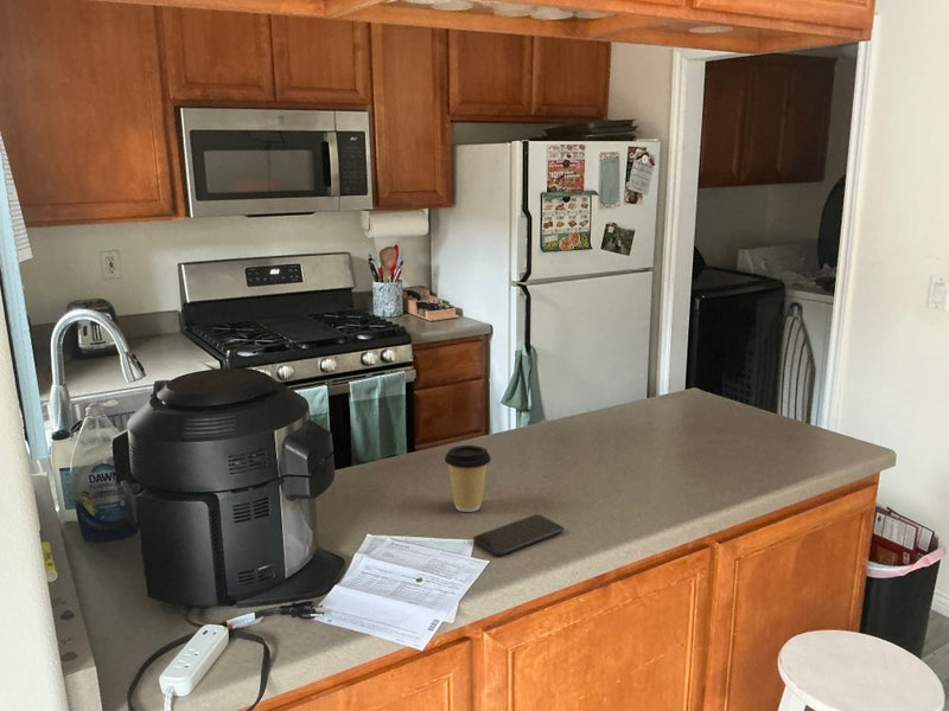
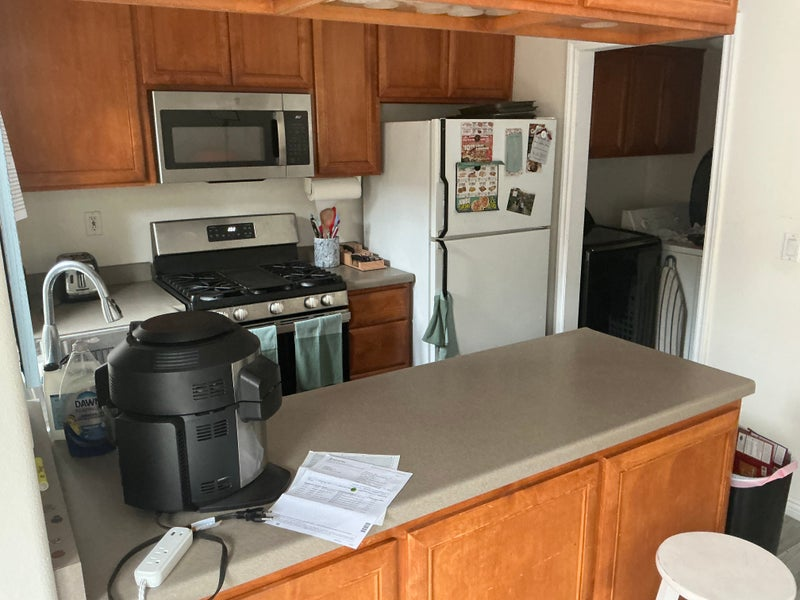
- coffee cup (467, 478)
- smartphone (518, 533)
